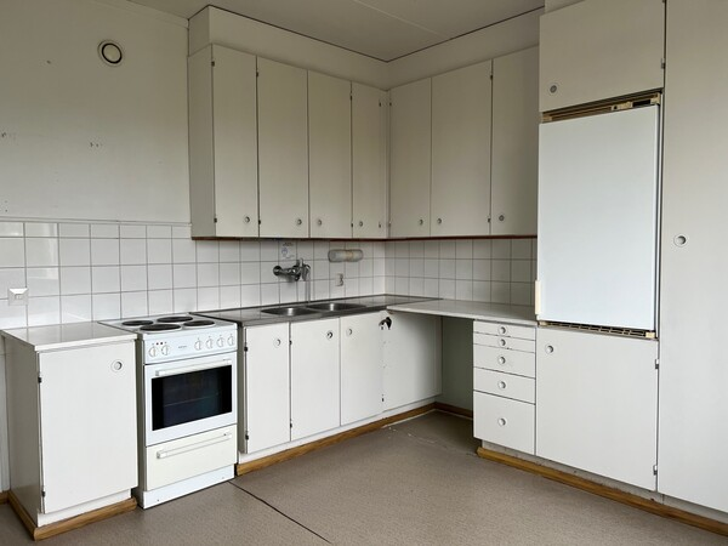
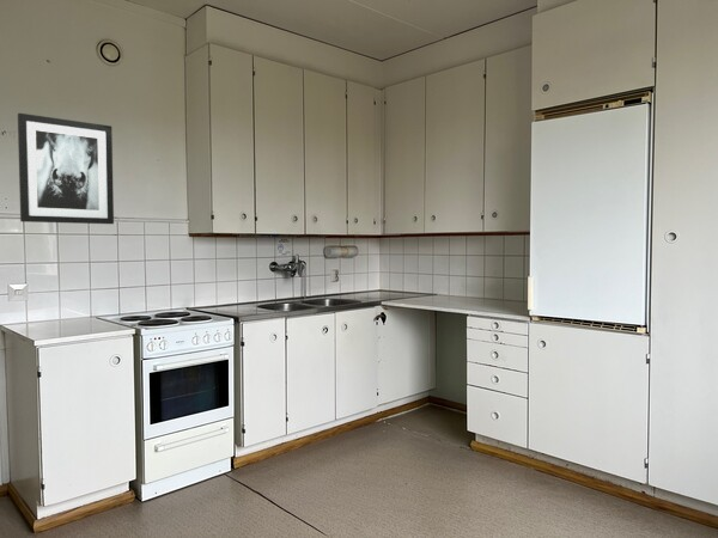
+ wall art (67, 171)
